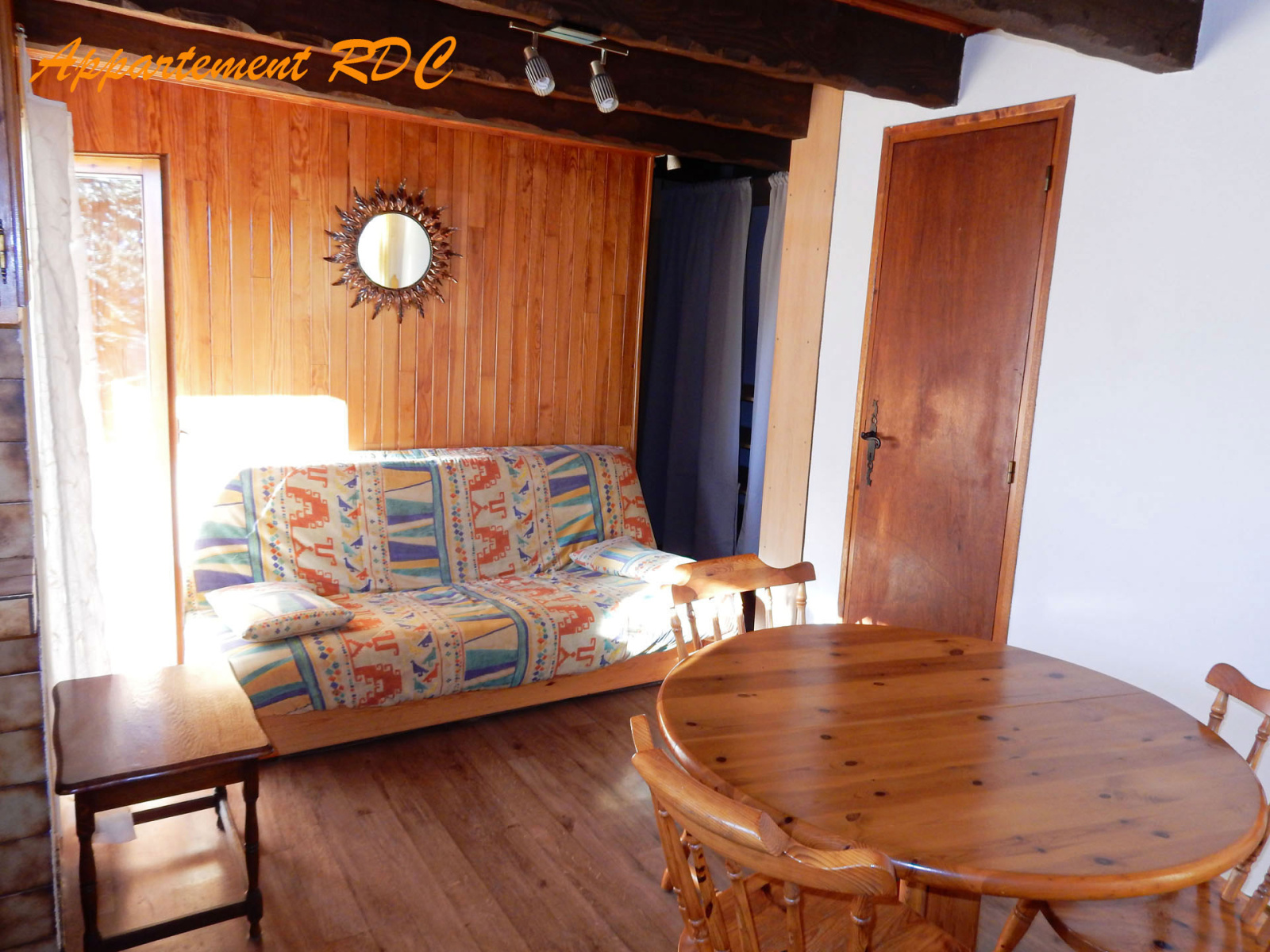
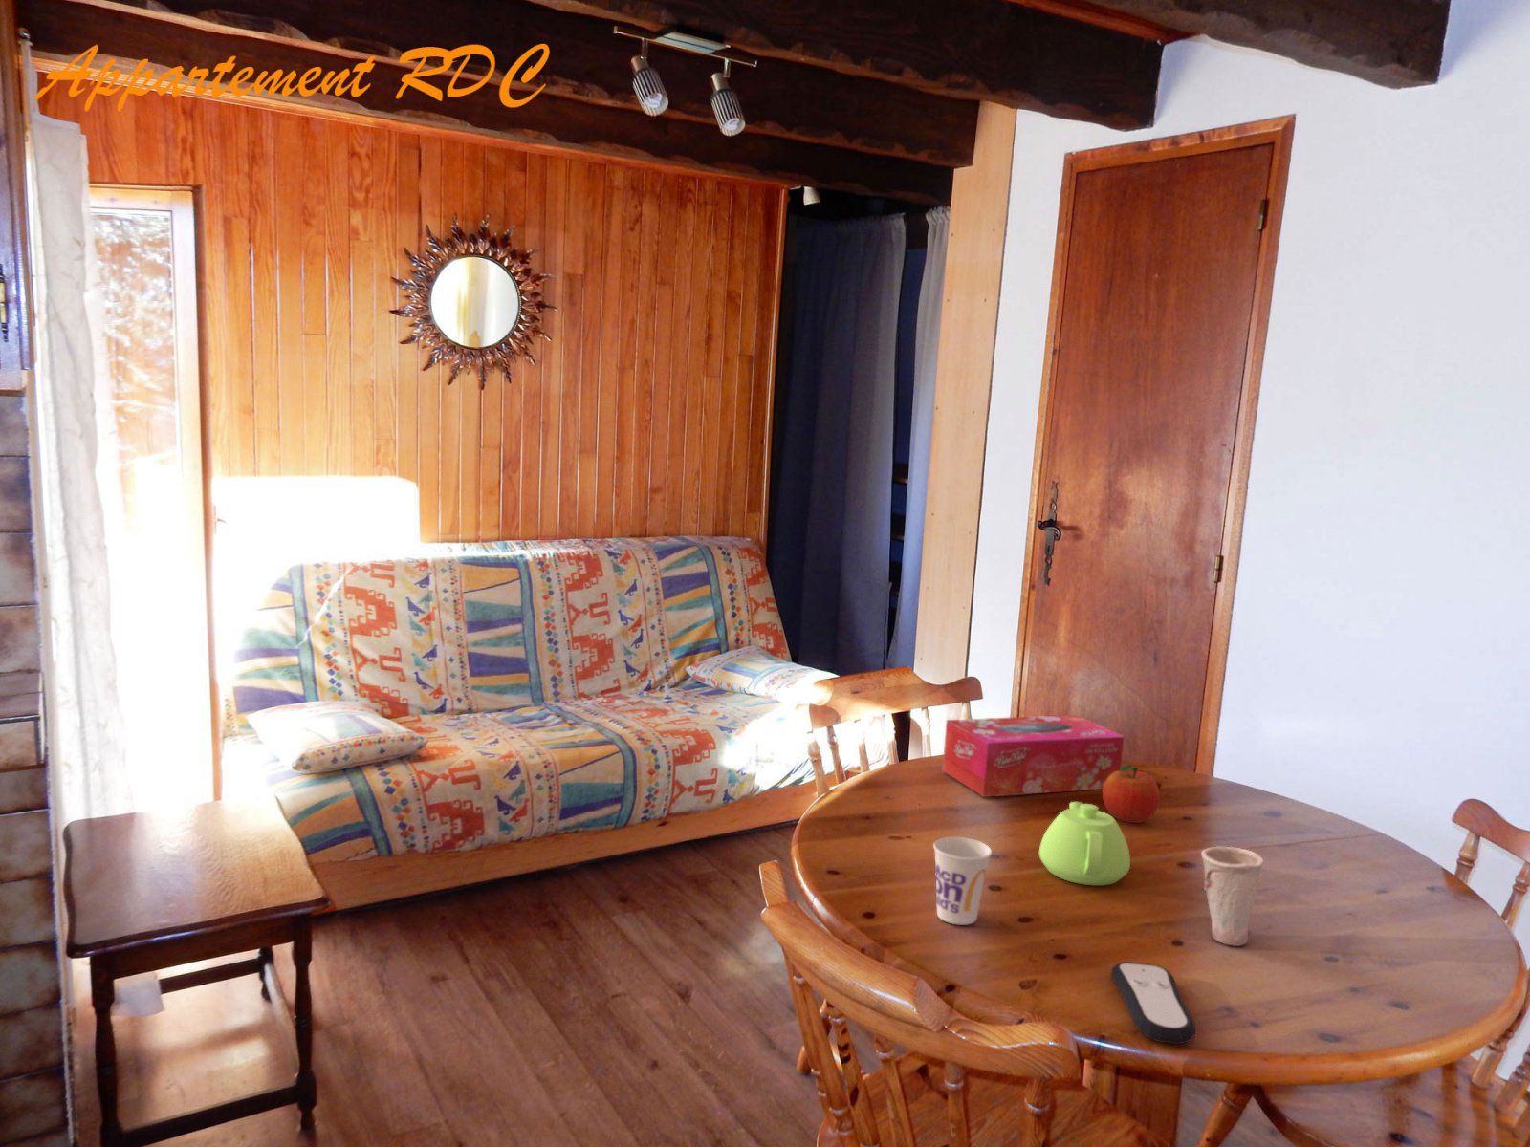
+ fruit (1131, 790)
+ teapot (1085, 836)
+ cup (1226, 895)
+ cup (959, 881)
+ remote control (1153, 1000)
+ tissue box (1031, 753)
